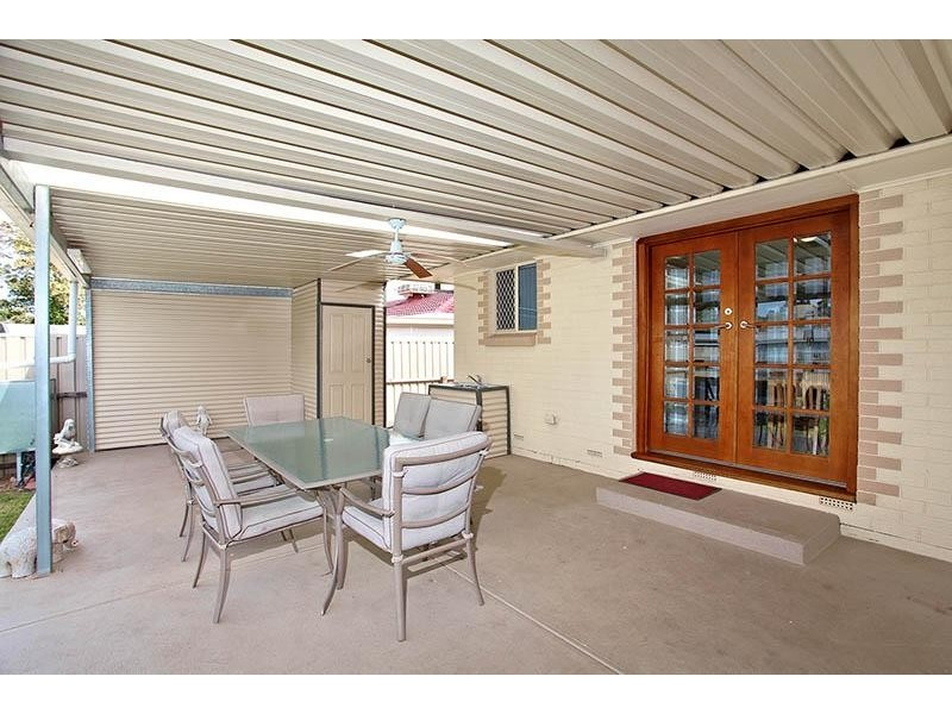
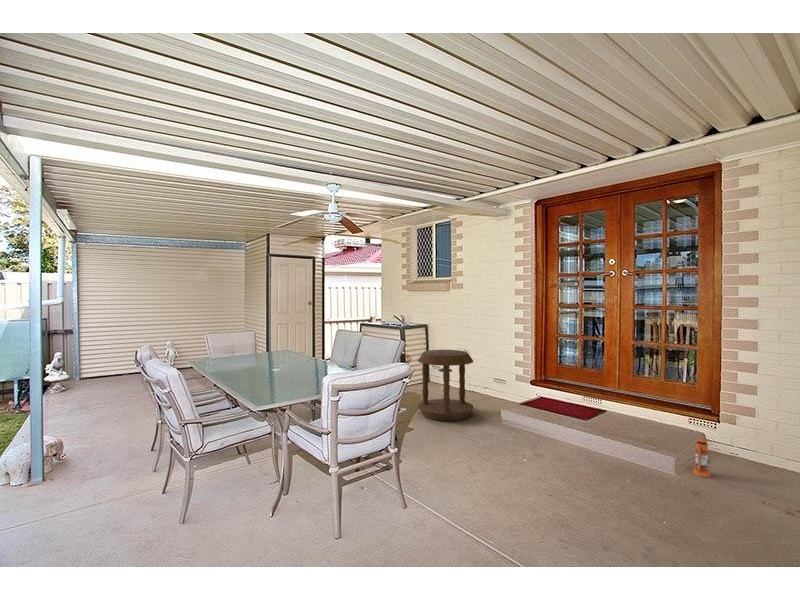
+ side table (445, 383)
+ lantern (701, 454)
